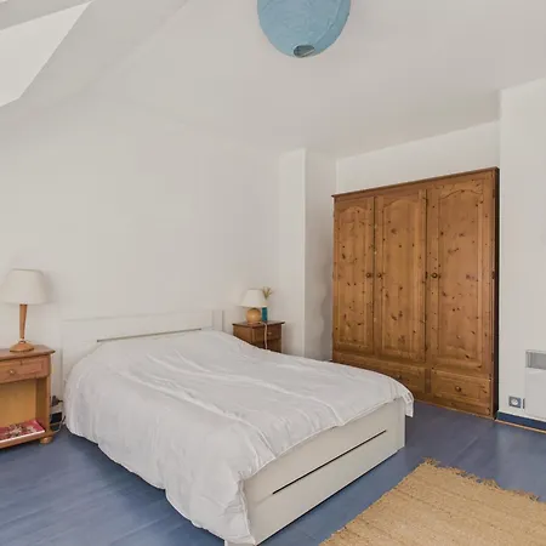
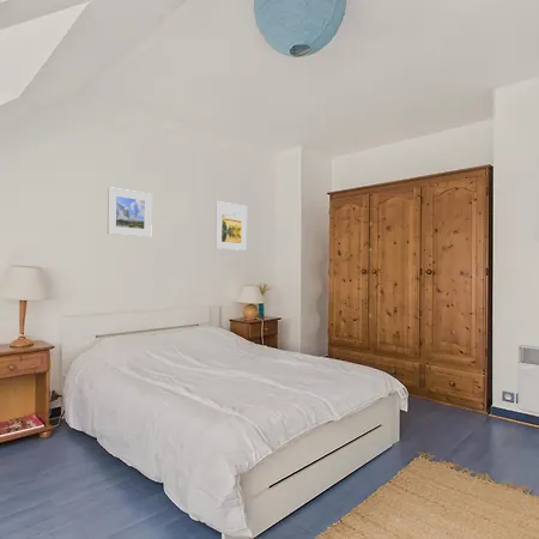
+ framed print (129, 212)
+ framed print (231, 226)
